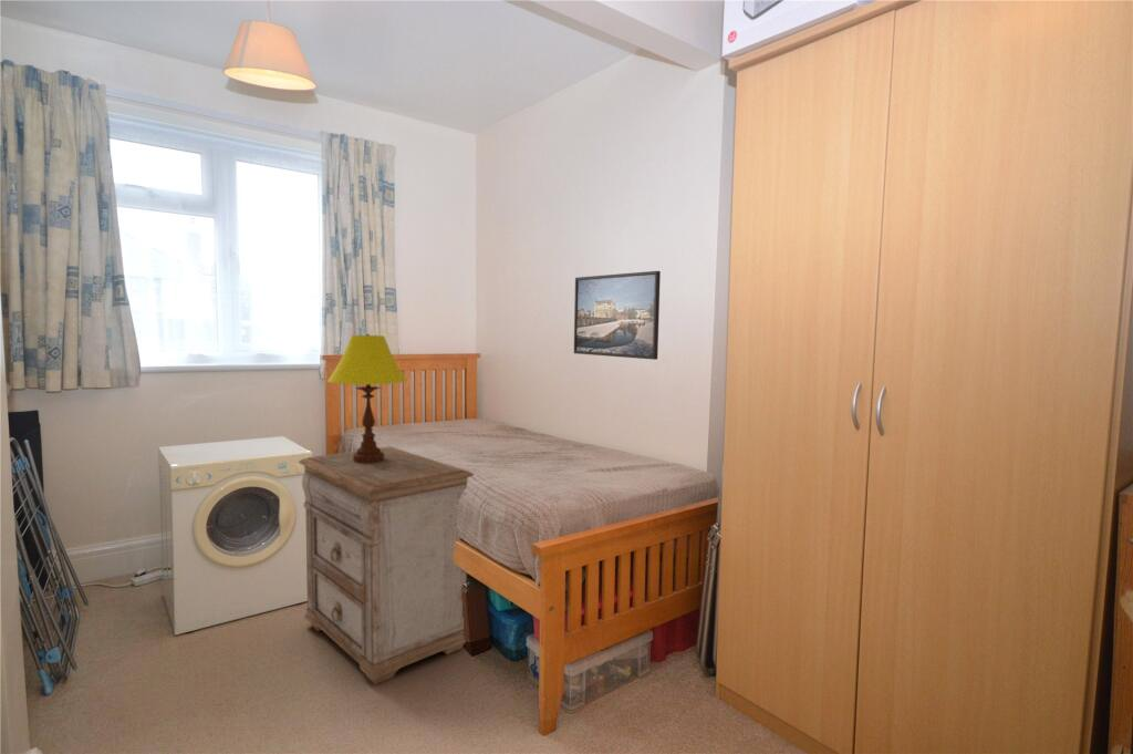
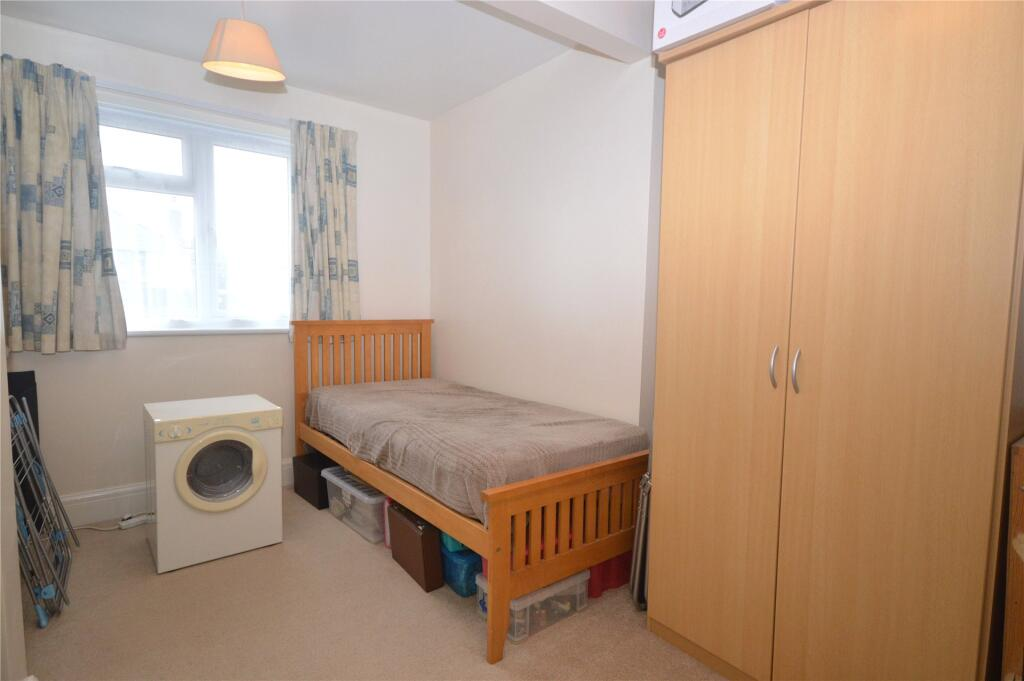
- nightstand (383, 550)
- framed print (613, 316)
- table lamp (367, 396)
